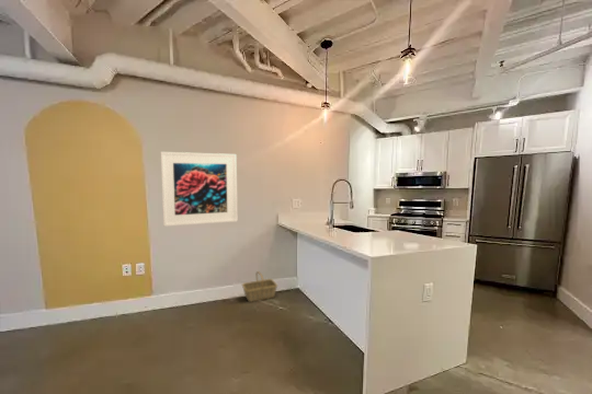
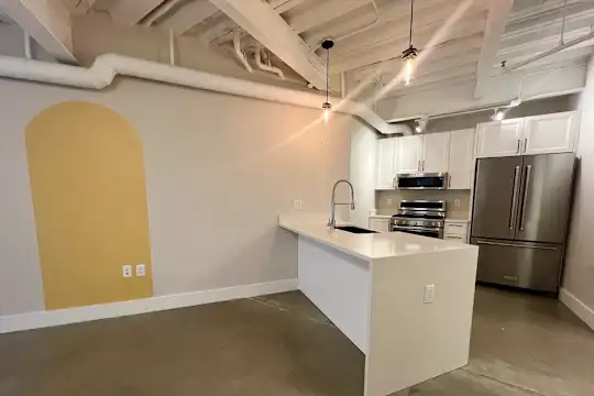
- basket (259, 285)
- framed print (201, 188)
